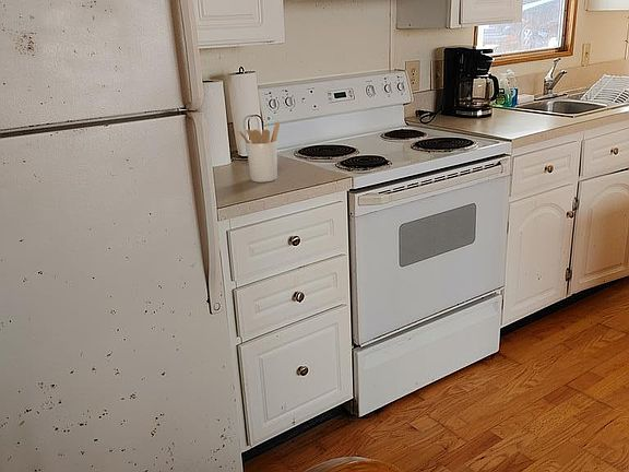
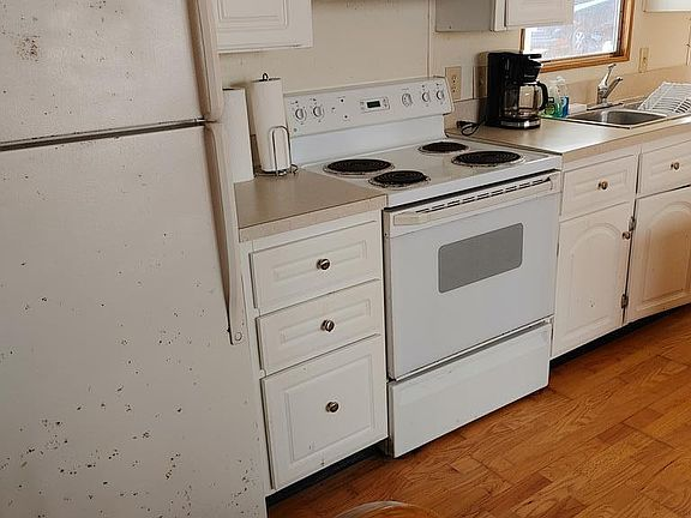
- utensil holder (261, 152)
